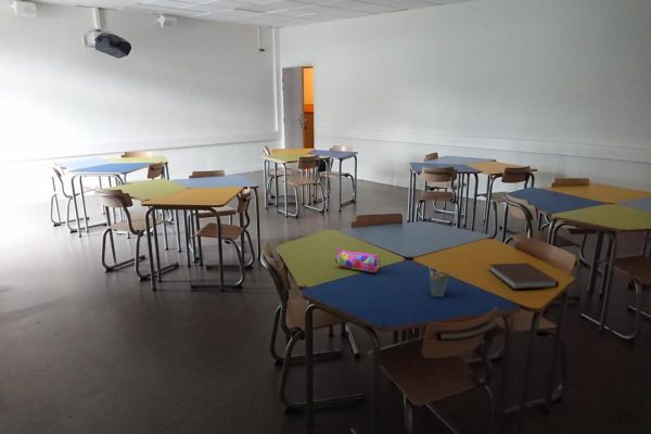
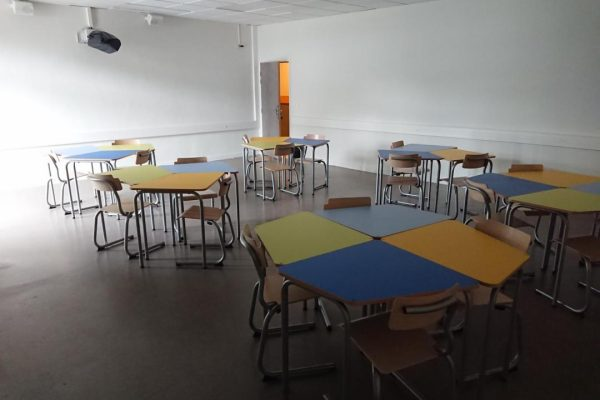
- pencil case (357, 259)
- notebook (521, 275)
- pen holder (438, 280)
